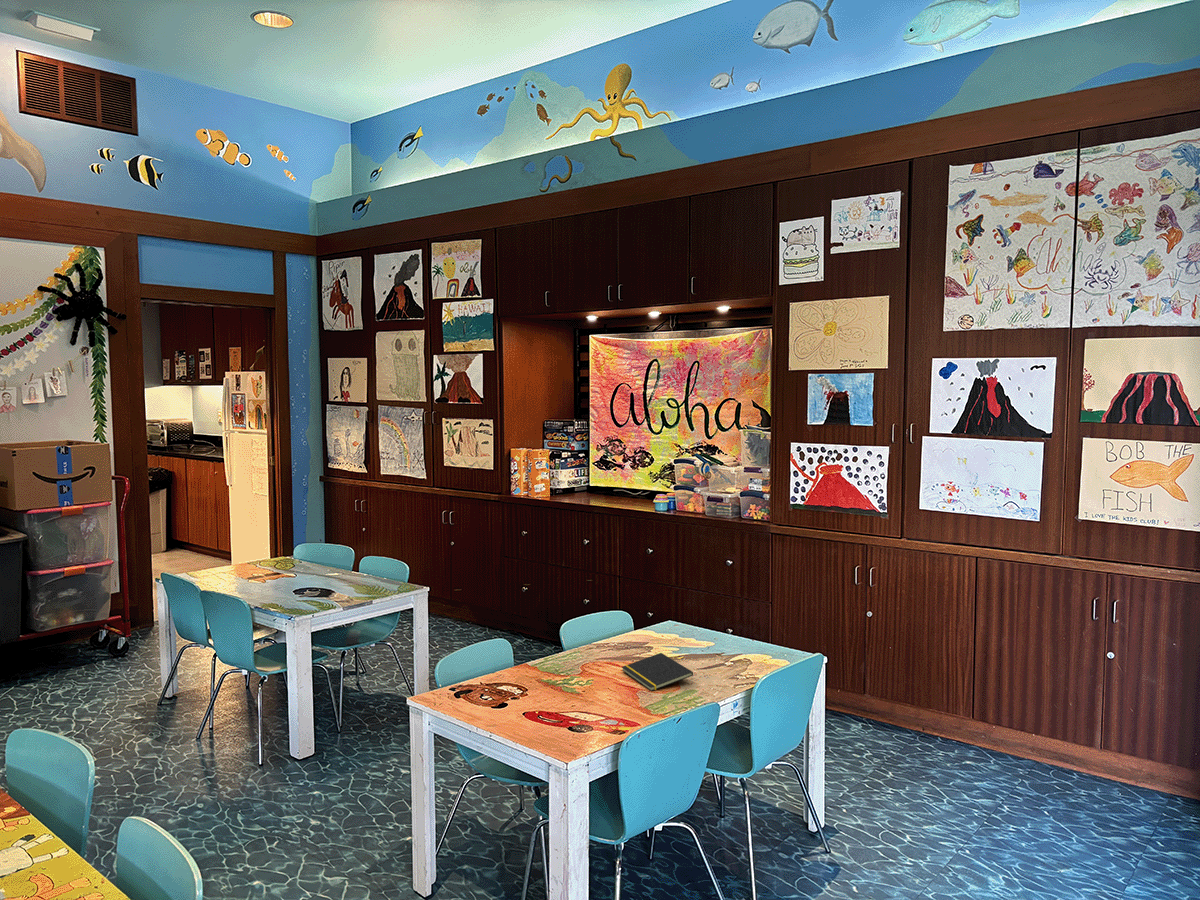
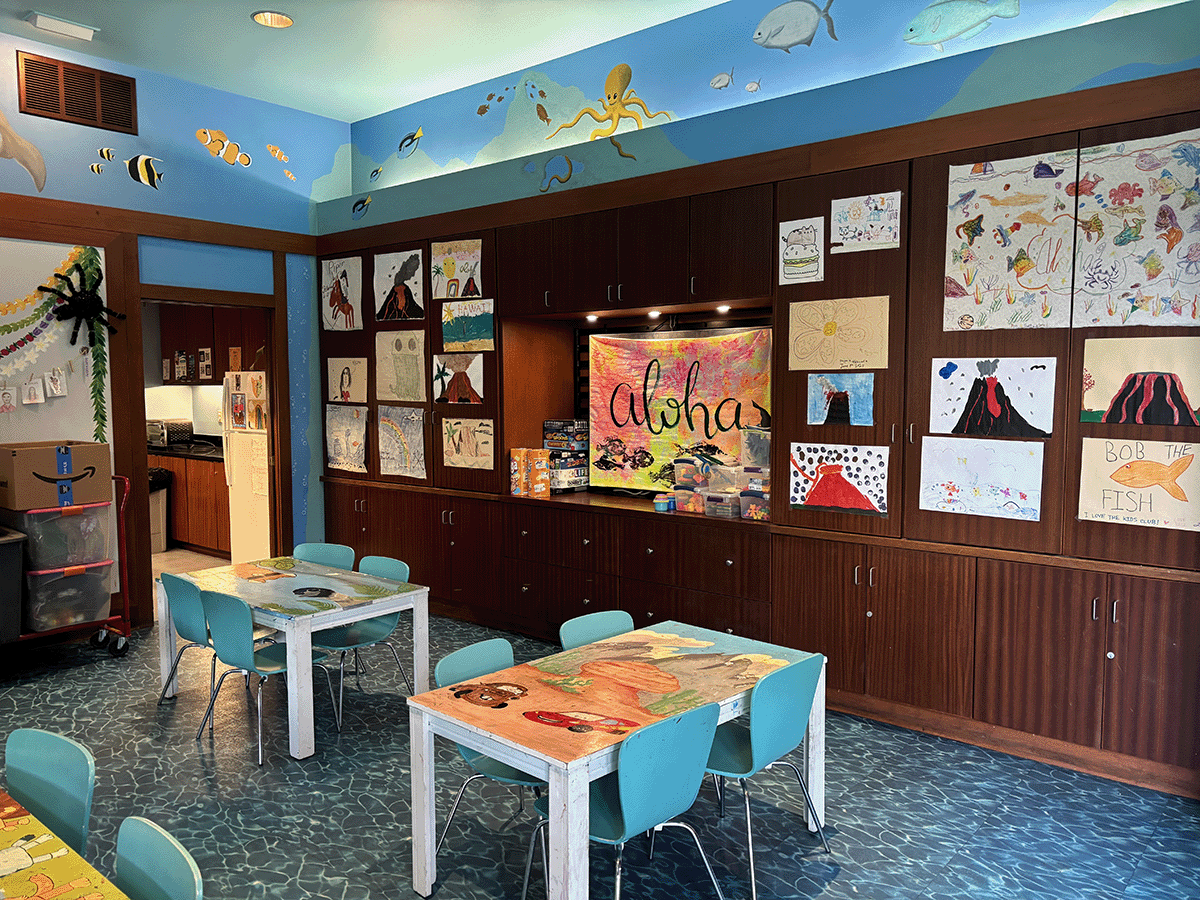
- notepad (656, 671)
